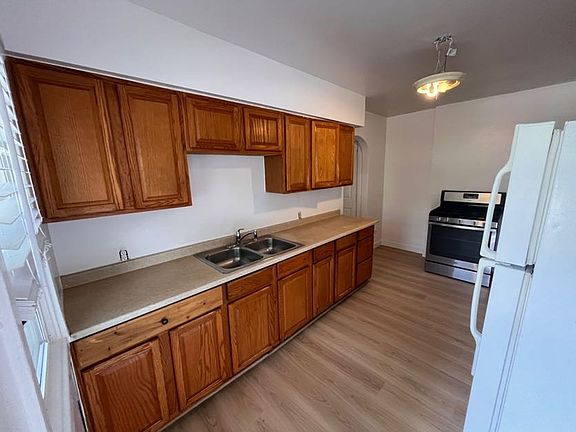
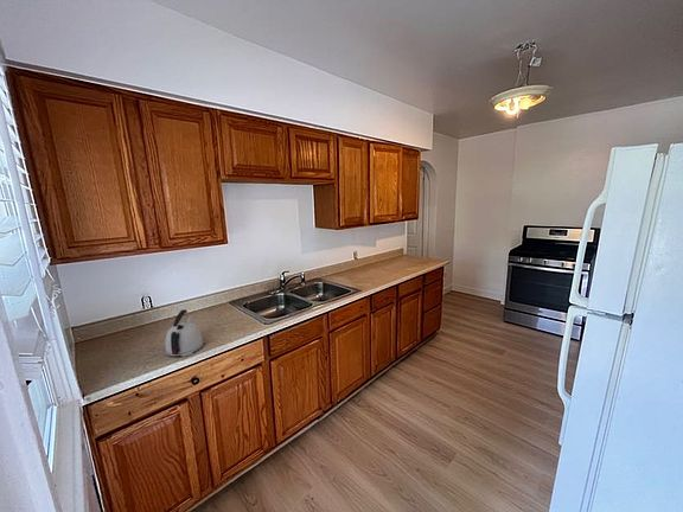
+ kettle (183, 329)
